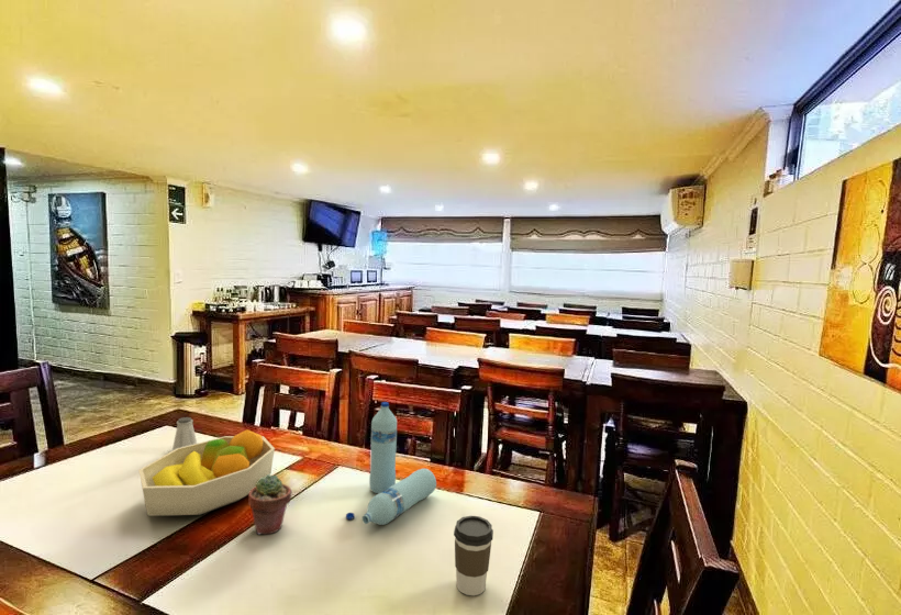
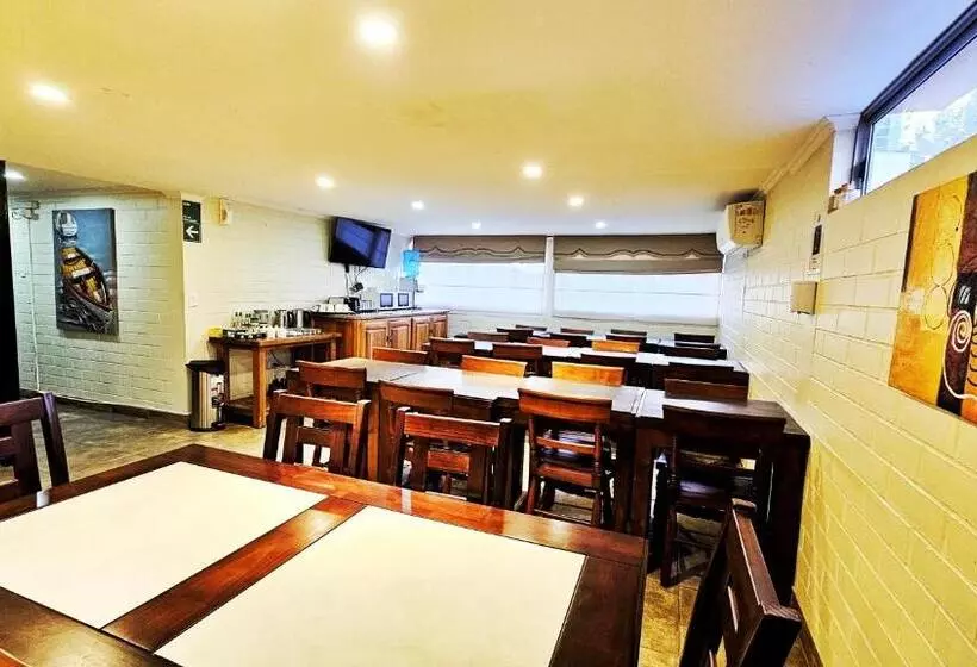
- fruit bowl (211, 468)
- coffee cup (472, 555)
- saltshaker (185, 434)
- potted succulent (269, 501)
- water bottle (393, 459)
